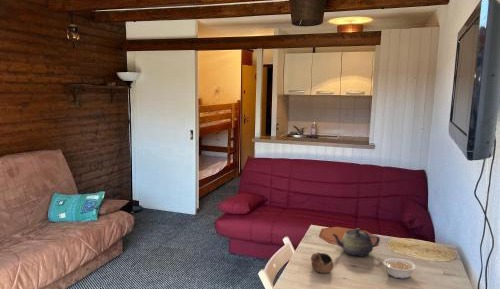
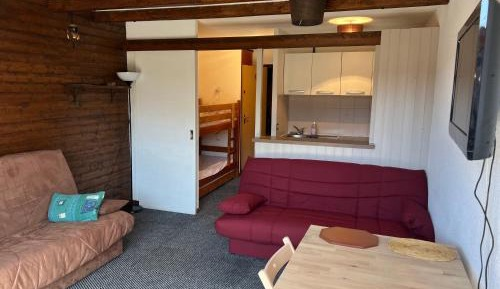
- cup (319, 260)
- teapot (355, 240)
- legume (398, 268)
